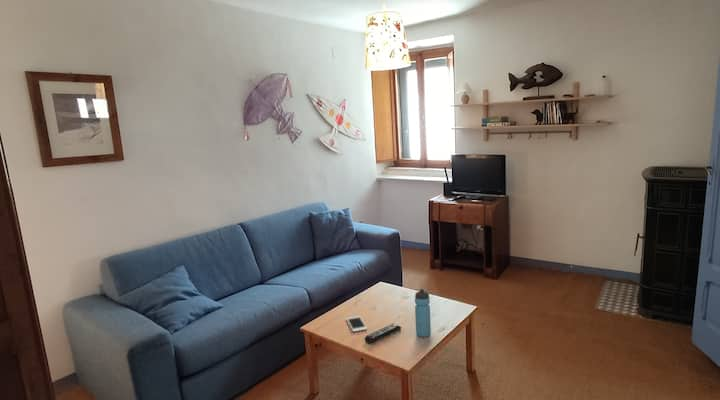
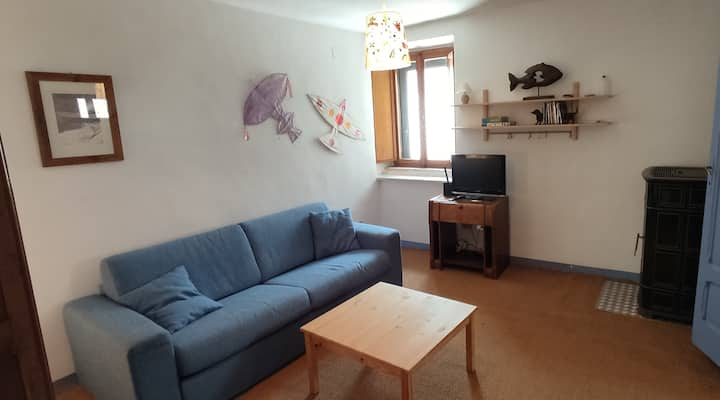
- remote control (383, 332)
- cell phone (356, 323)
- water bottle (422, 312)
